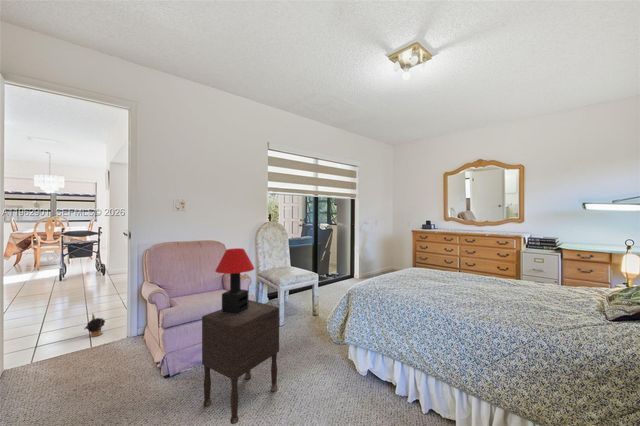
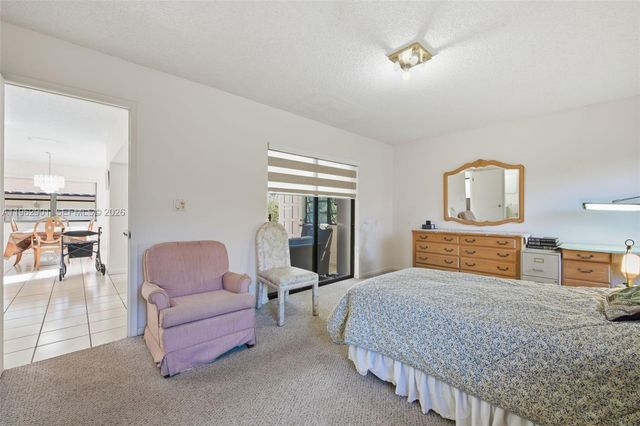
- table lamp (235, 279)
- plush toy (94, 324)
- nightstand (241, 353)
